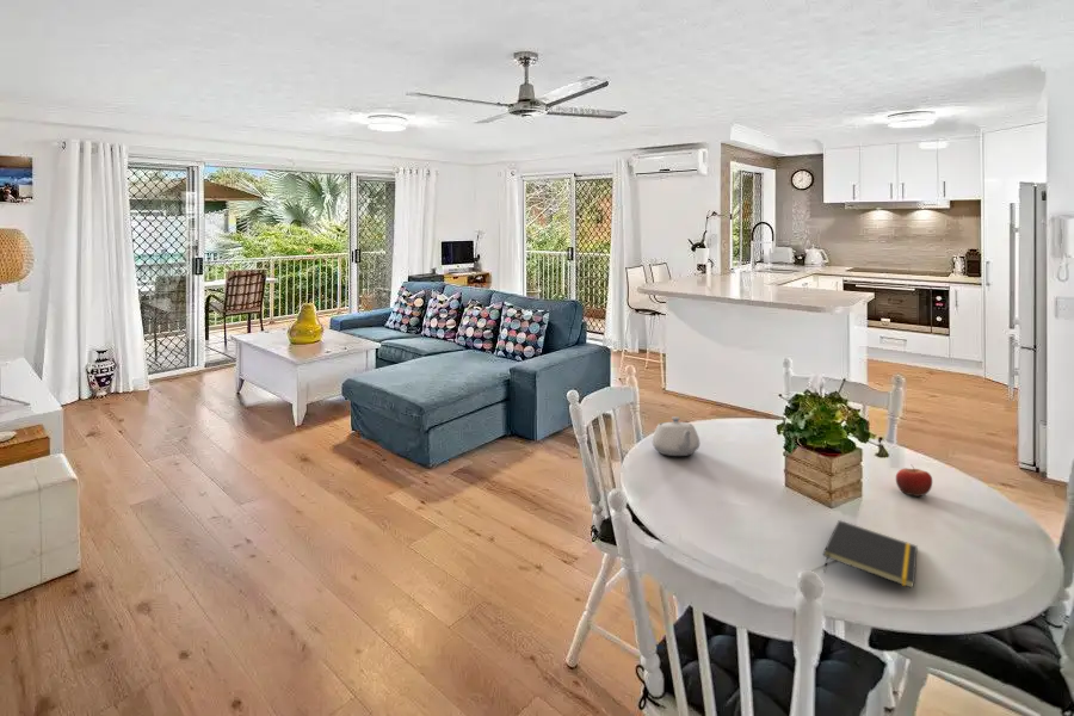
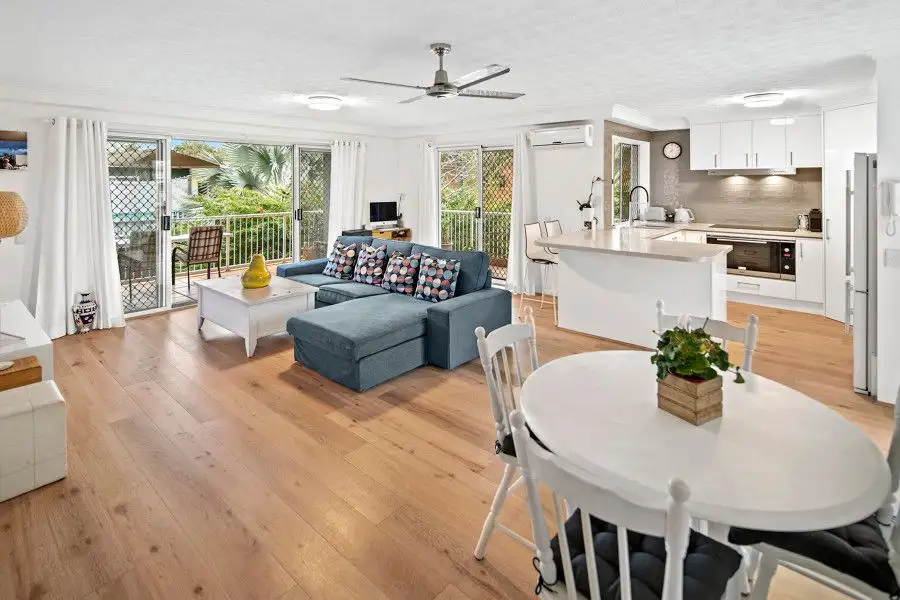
- notepad (871, 550)
- teapot (677, 434)
- fruit (913, 479)
